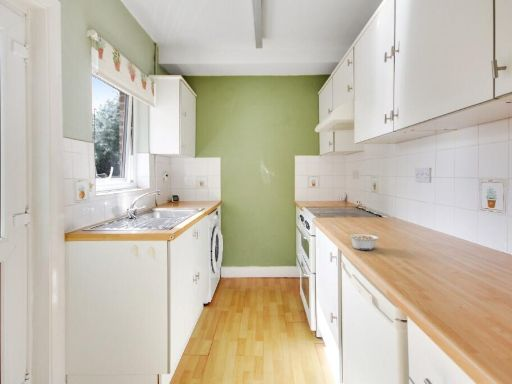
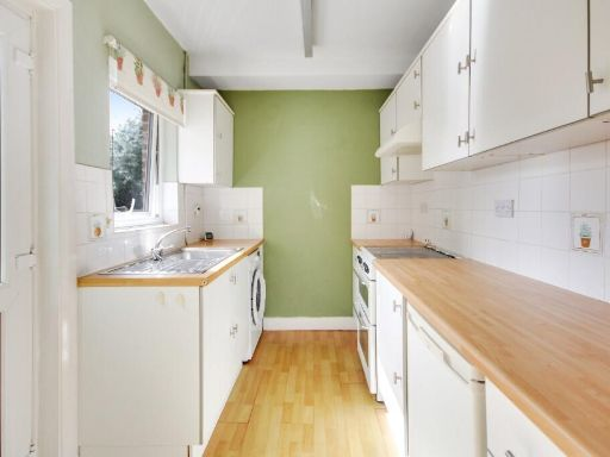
- legume (363, 241)
